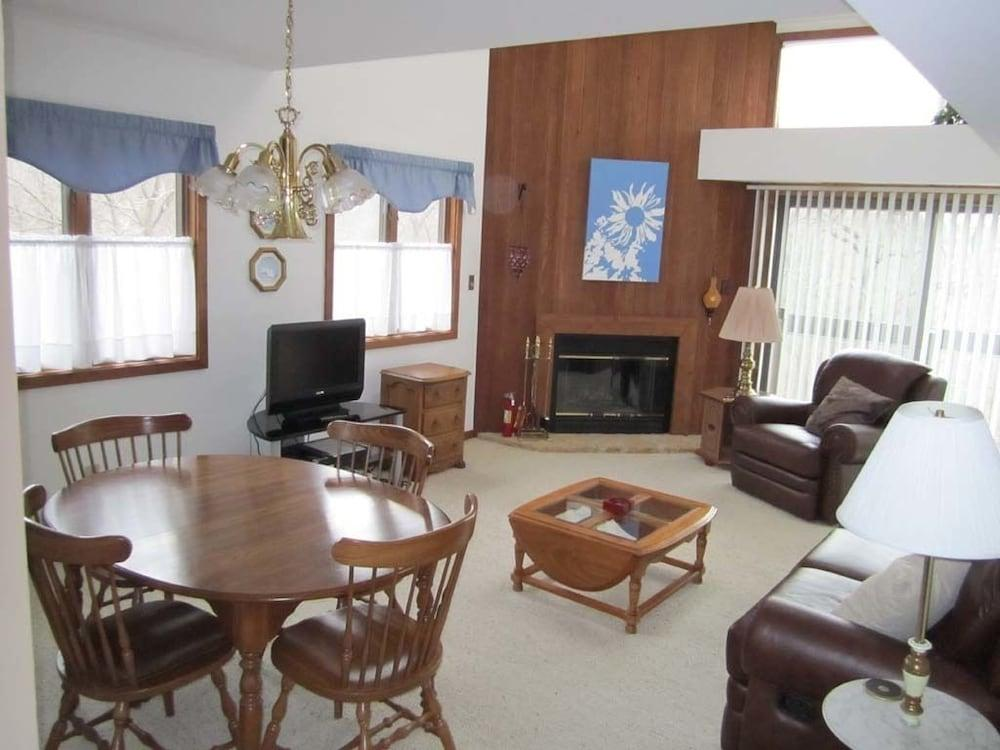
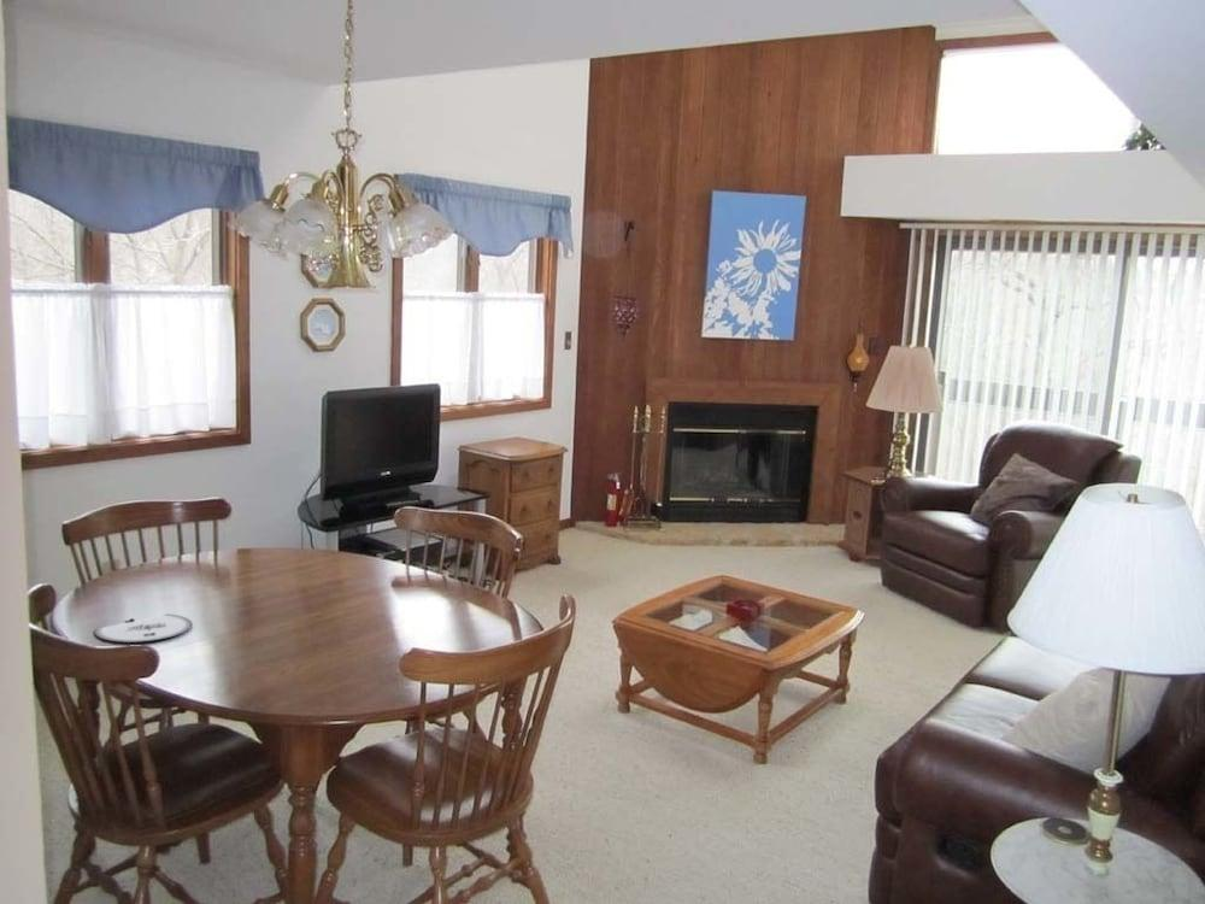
+ plate (143, 626)
